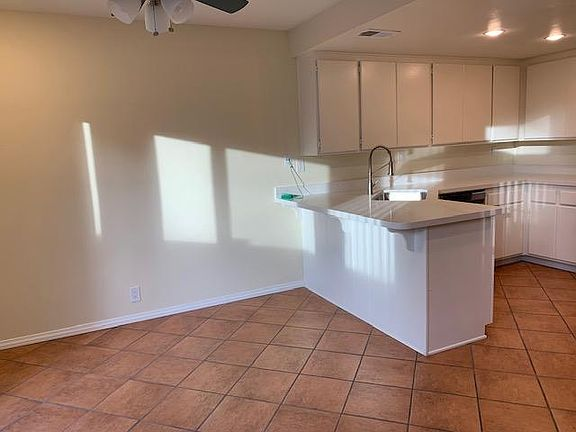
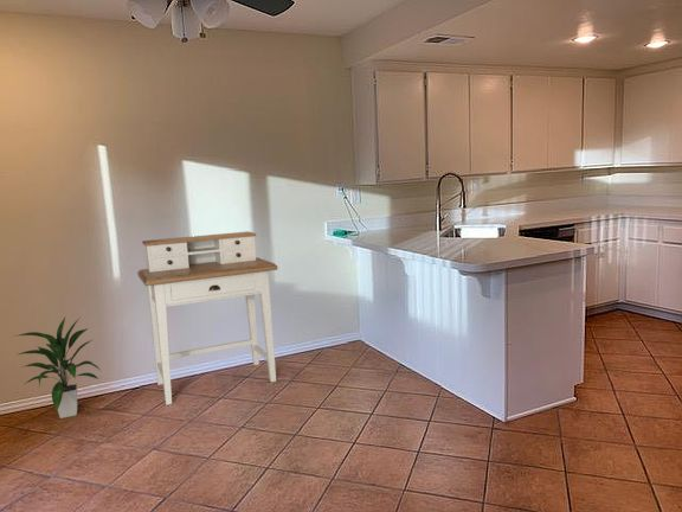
+ indoor plant (60, 367)
+ desk (210, 300)
